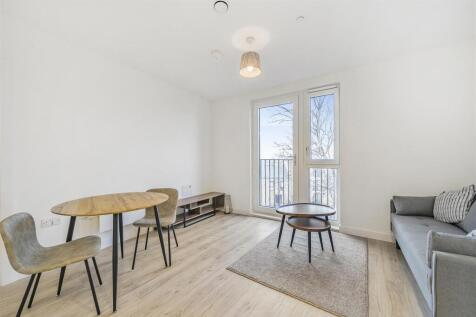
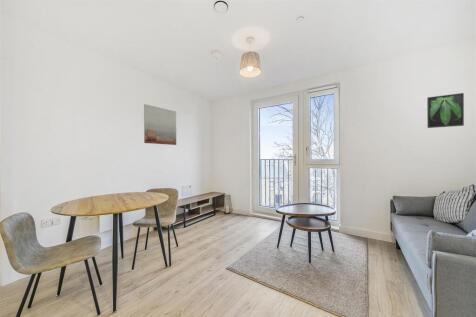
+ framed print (444, 111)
+ wall art (161, 126)
